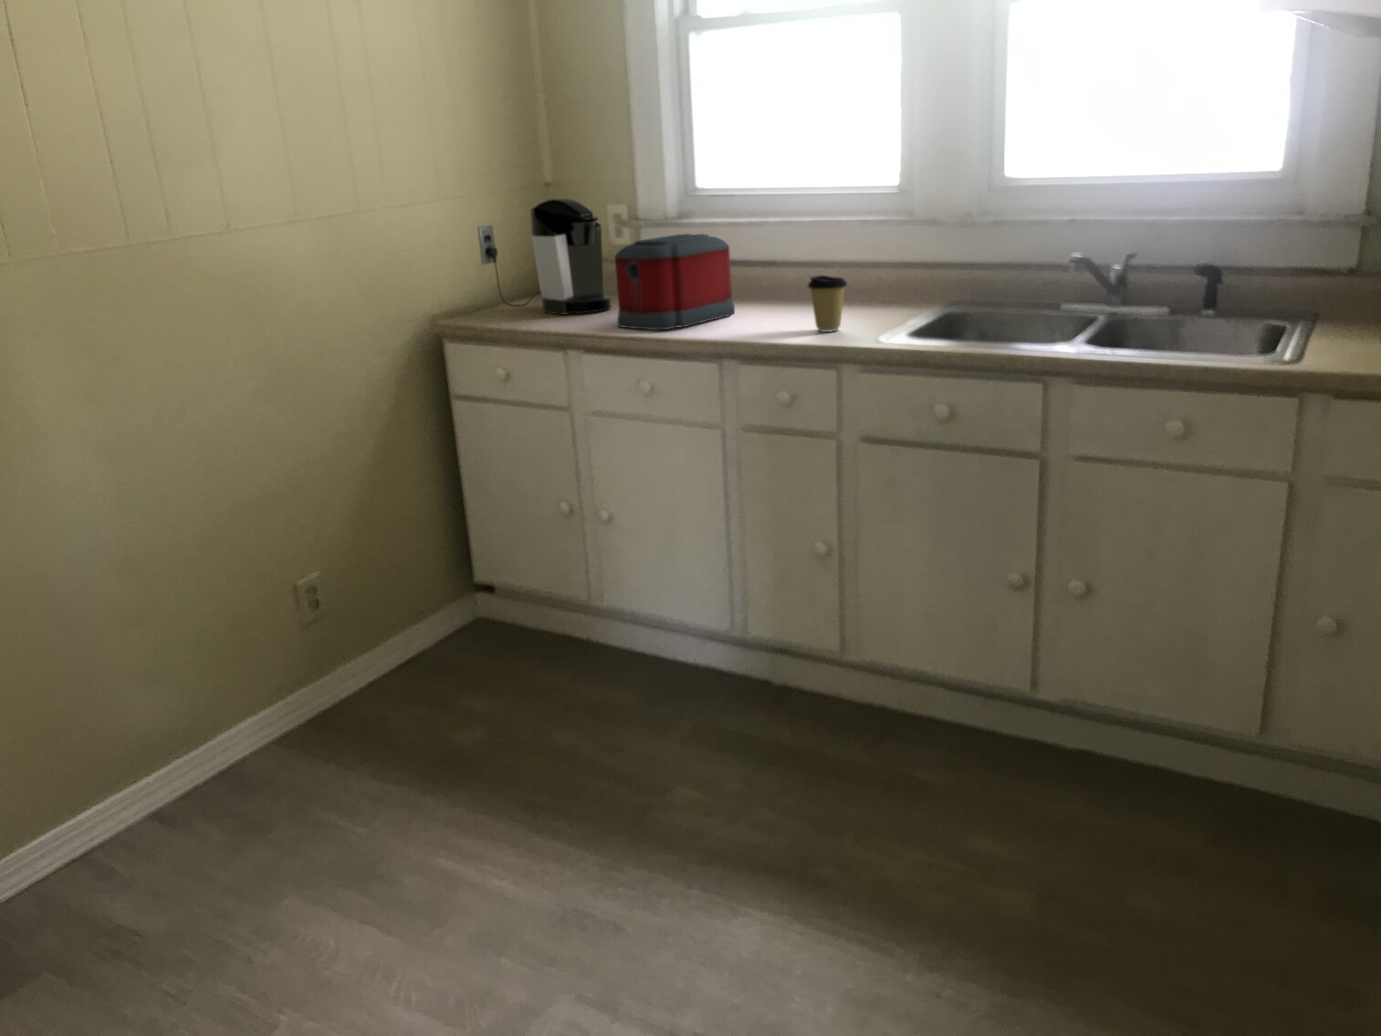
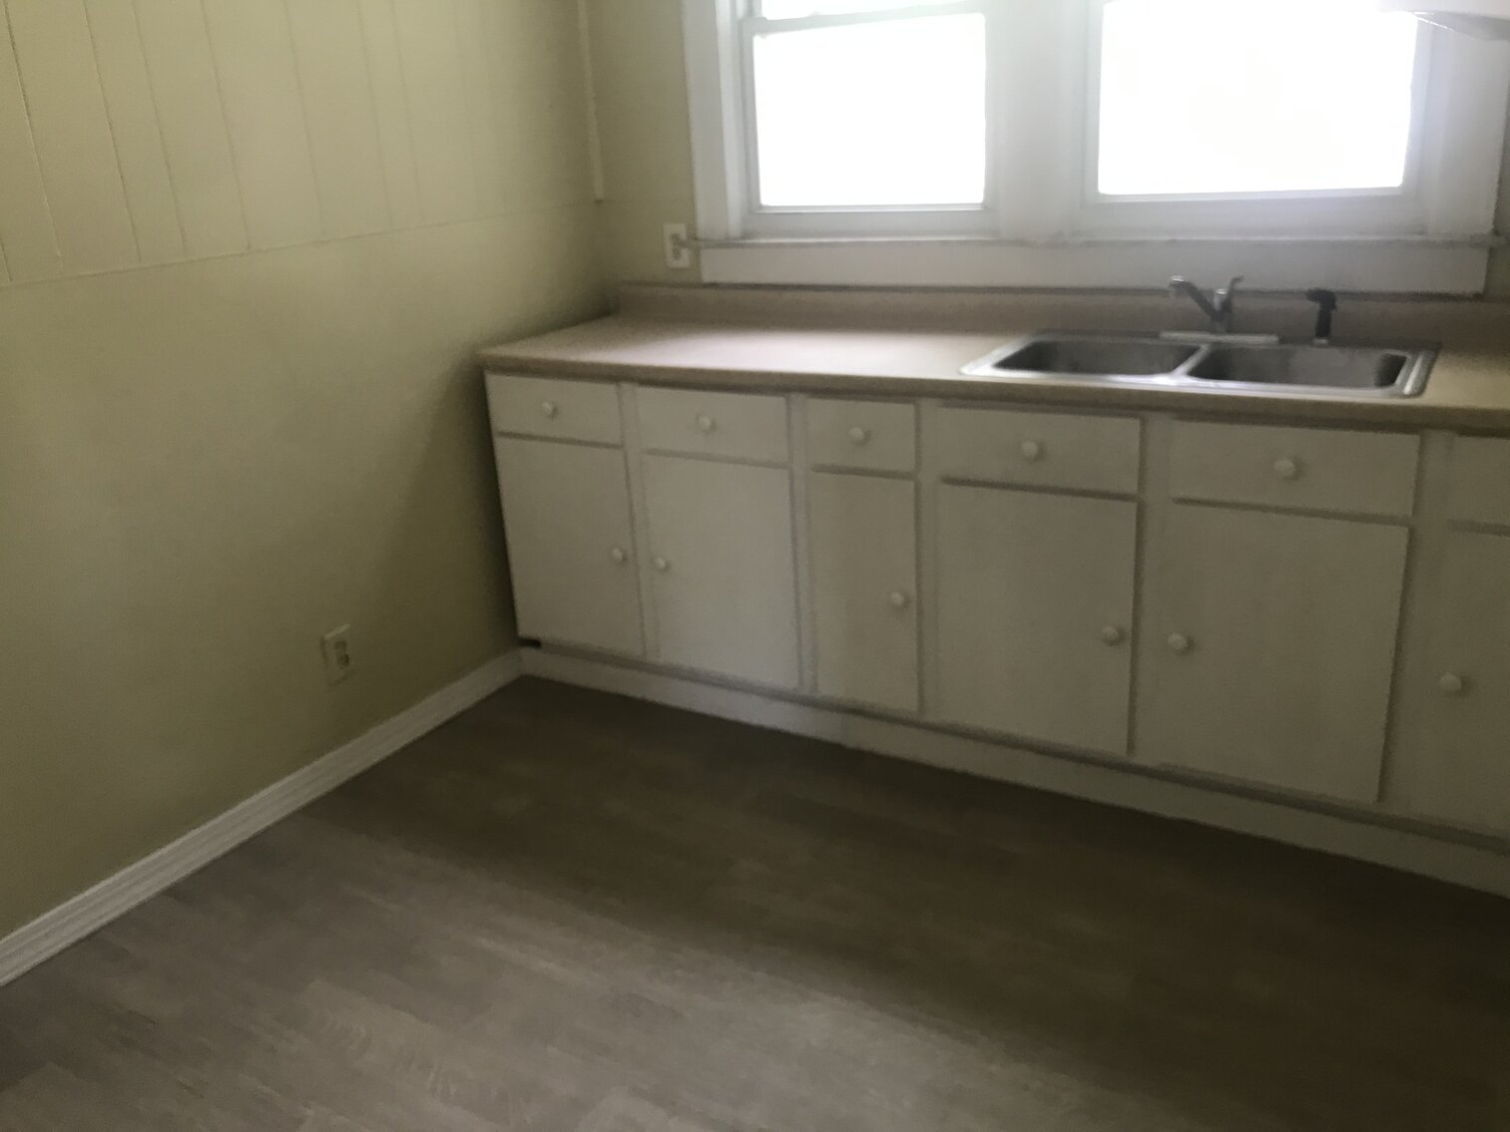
- coffee cup (827, 303)
- toaster (673, 279)
- coffee maker (554, 257)
